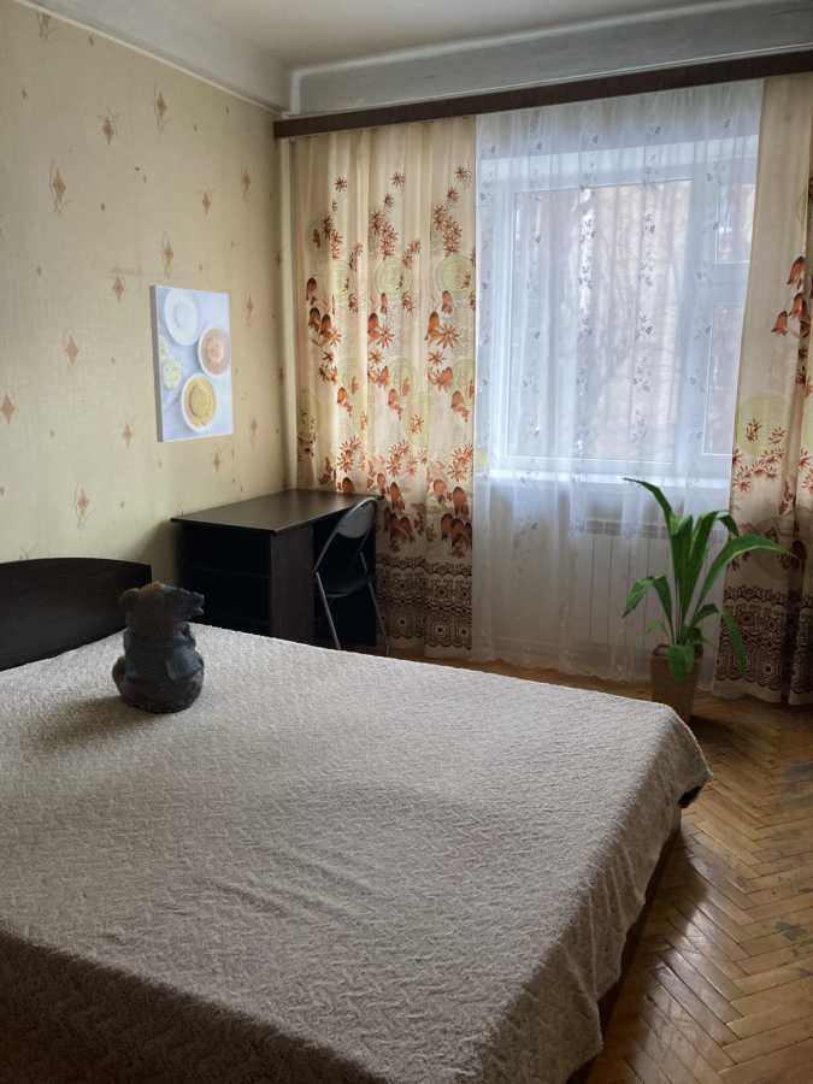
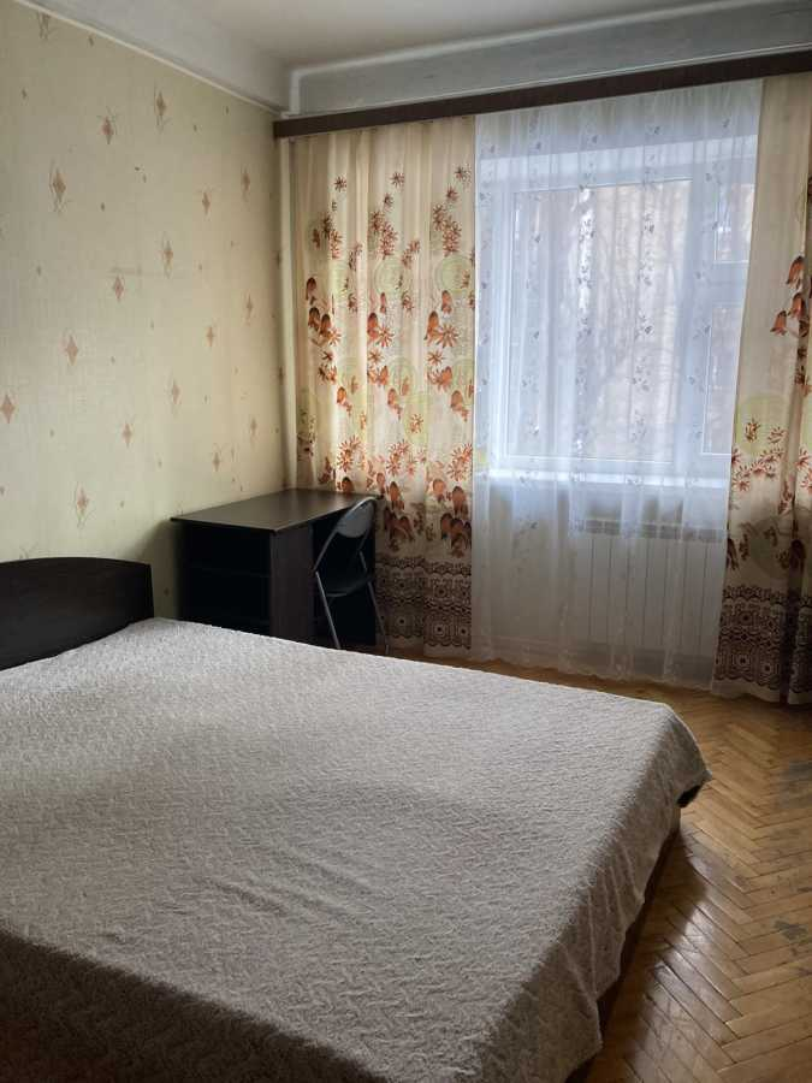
- house plant (703, 605)
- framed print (194, 365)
- teddy bear (155, 640)
